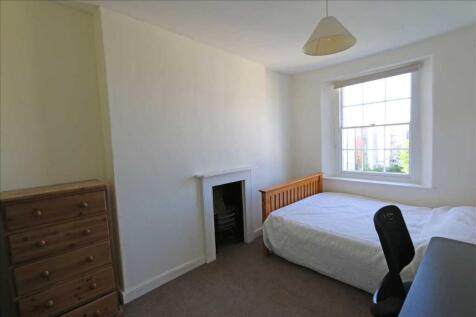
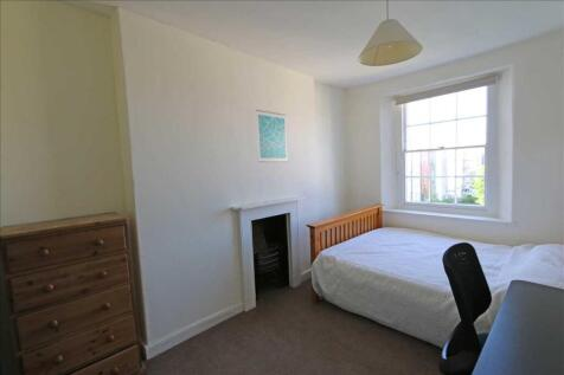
+ wall art (273, 137)
